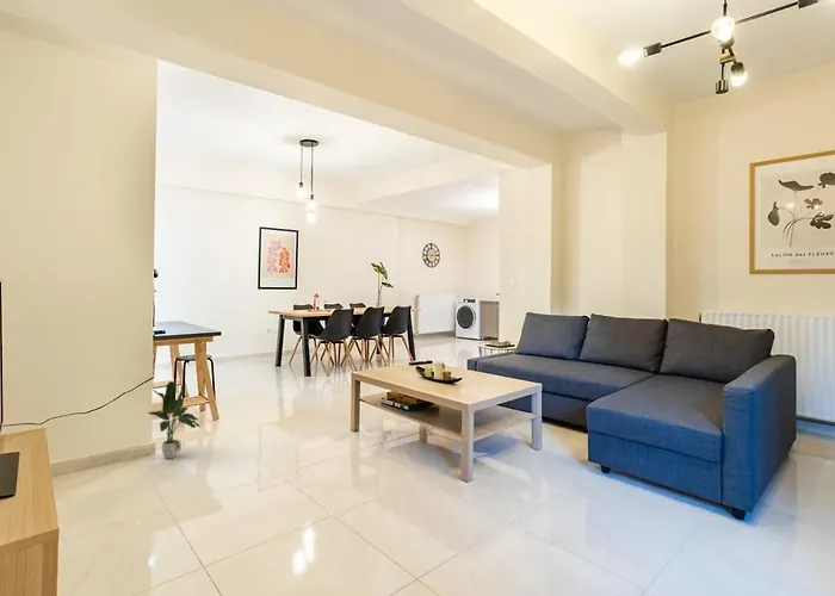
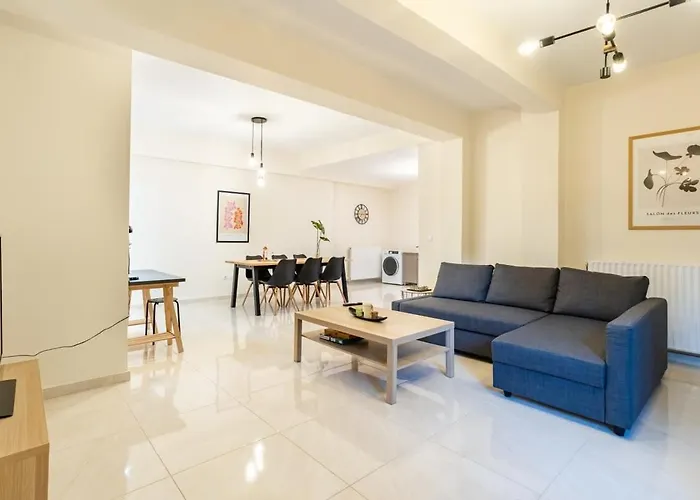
- potted plant (174, 420)
